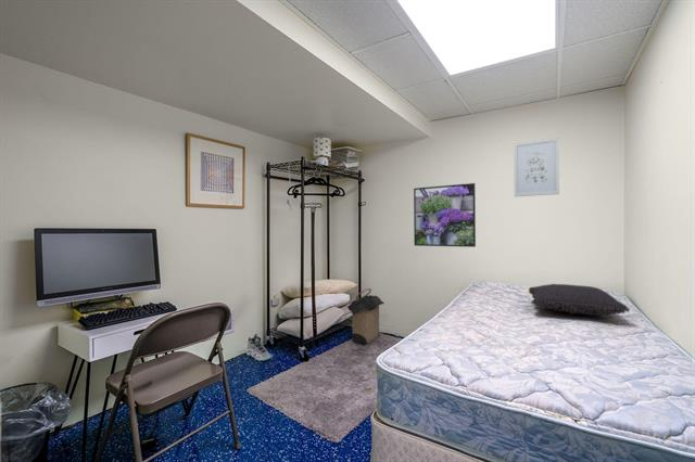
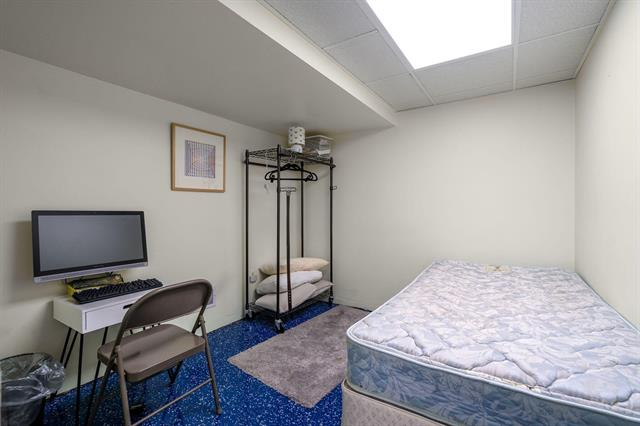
- wall art (535, 168)
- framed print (443, 216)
- laundry hamper (365, 312)
- sneaker (257, 345)
- pillow (571, 298)
